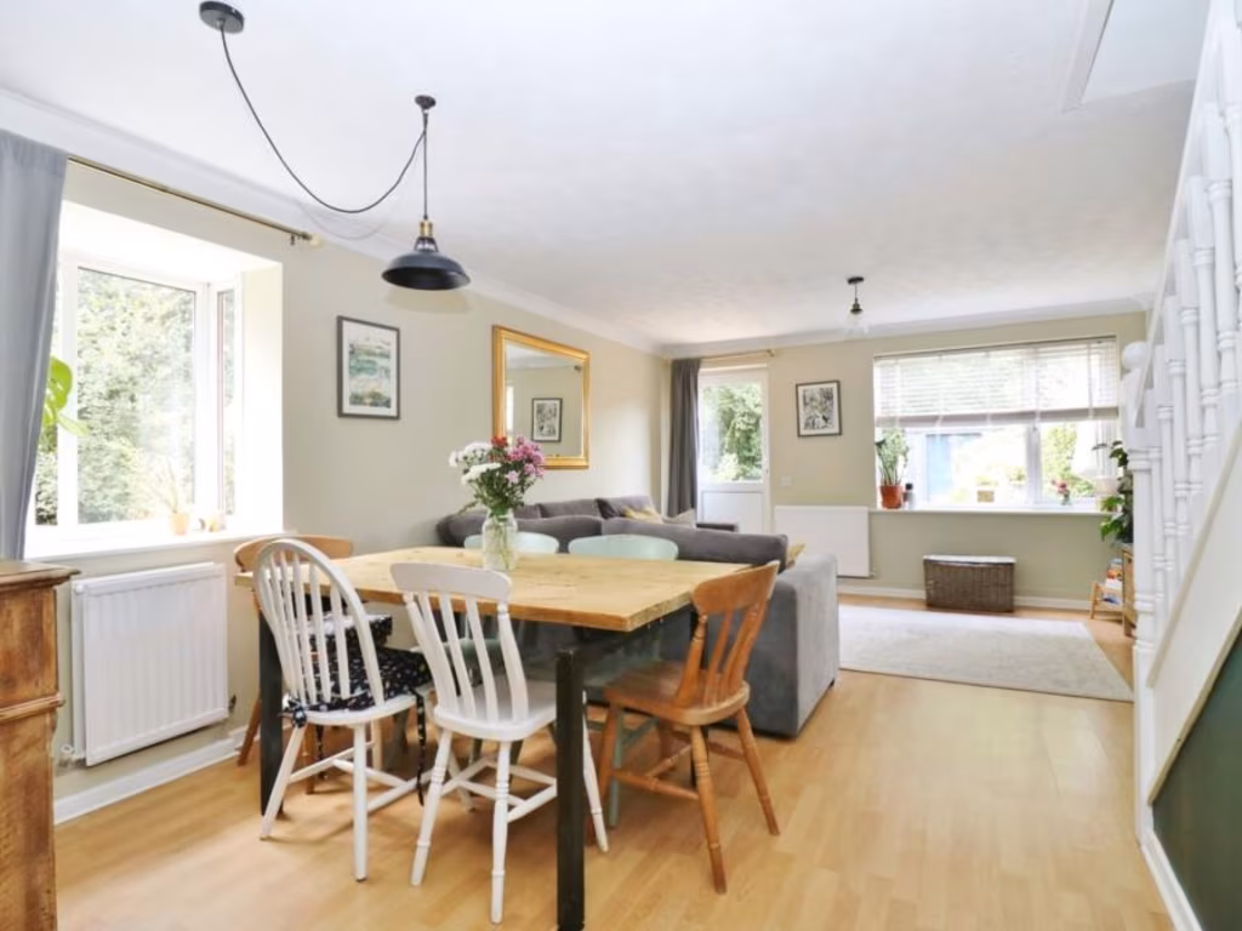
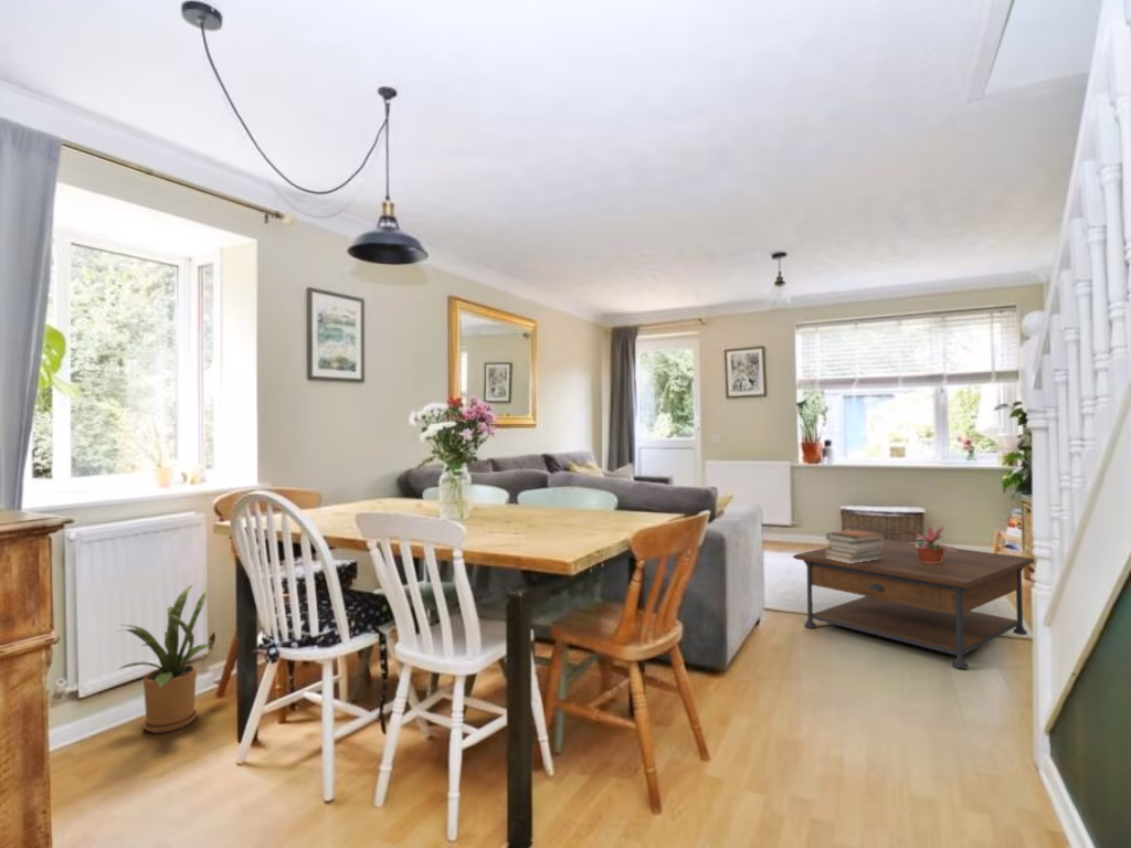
+ book stack (855, 545)
+ coffee table (911, 593)
+ house plant (162, 658)
+ potted plant (931, 541)
